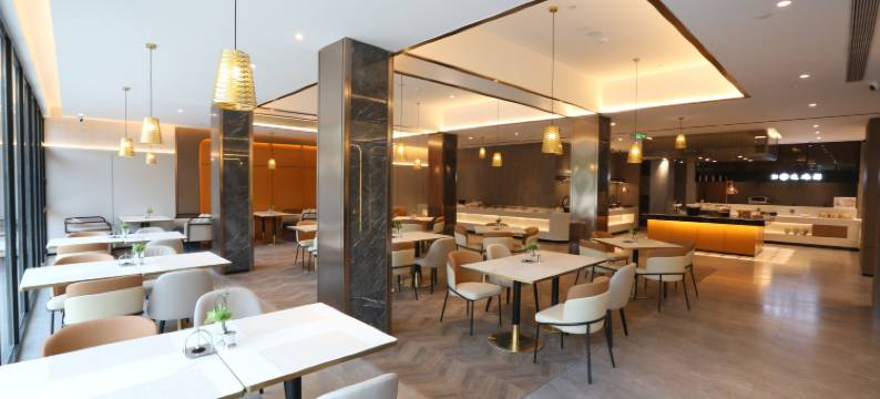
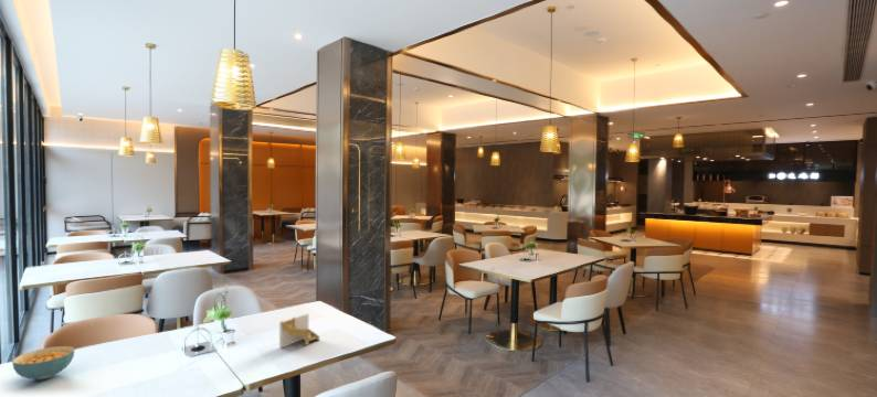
+ cereal bowl (44, 365)
+ napkin holder (299, 331)
